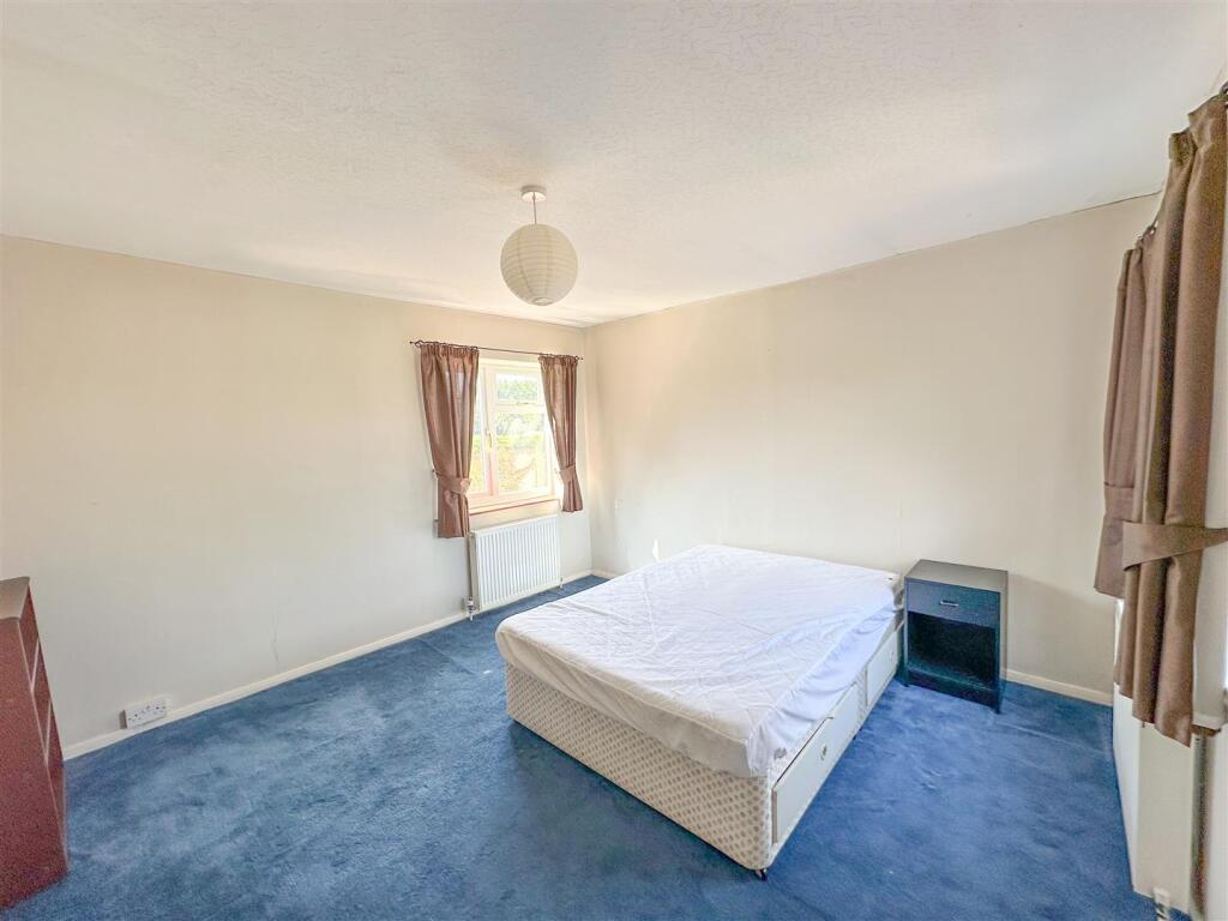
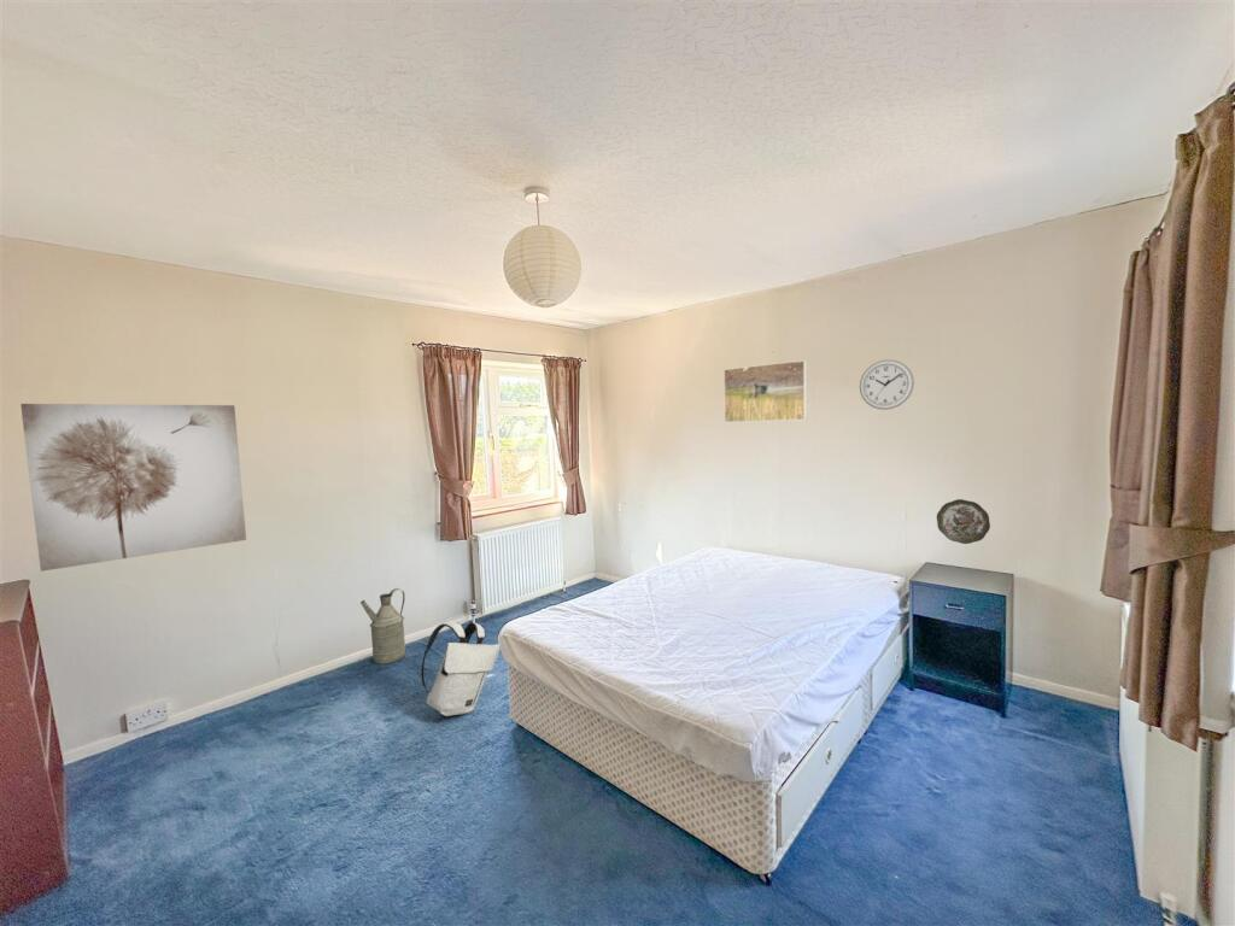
+ backpack (458, 663)
+ wall art (146, 480)
+ decorative plate (962, 521)
+ watering can (385, 625)
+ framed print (762, 393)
+ wall clock (885, 385)
